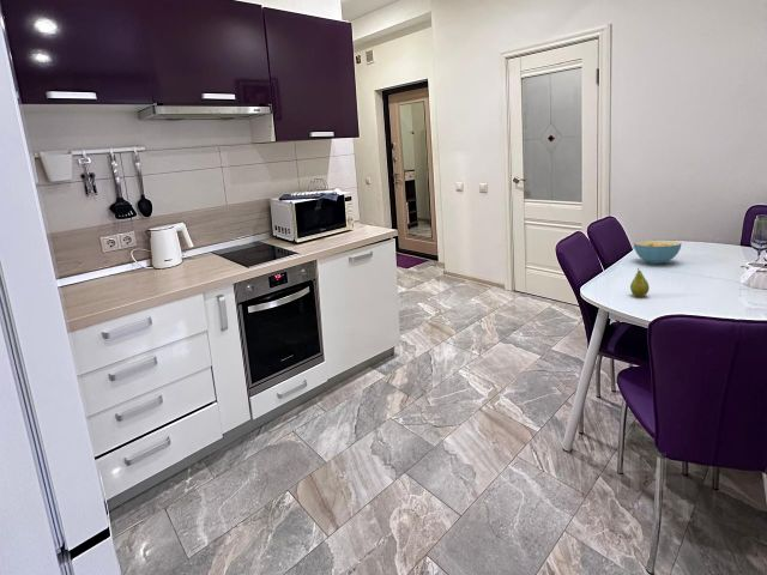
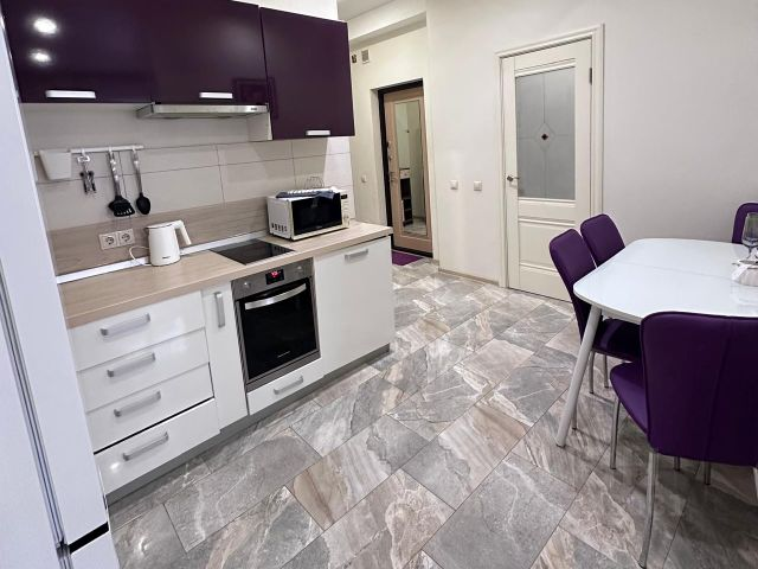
- cereal bowl (656, 253)
- fruit (640, 282)
